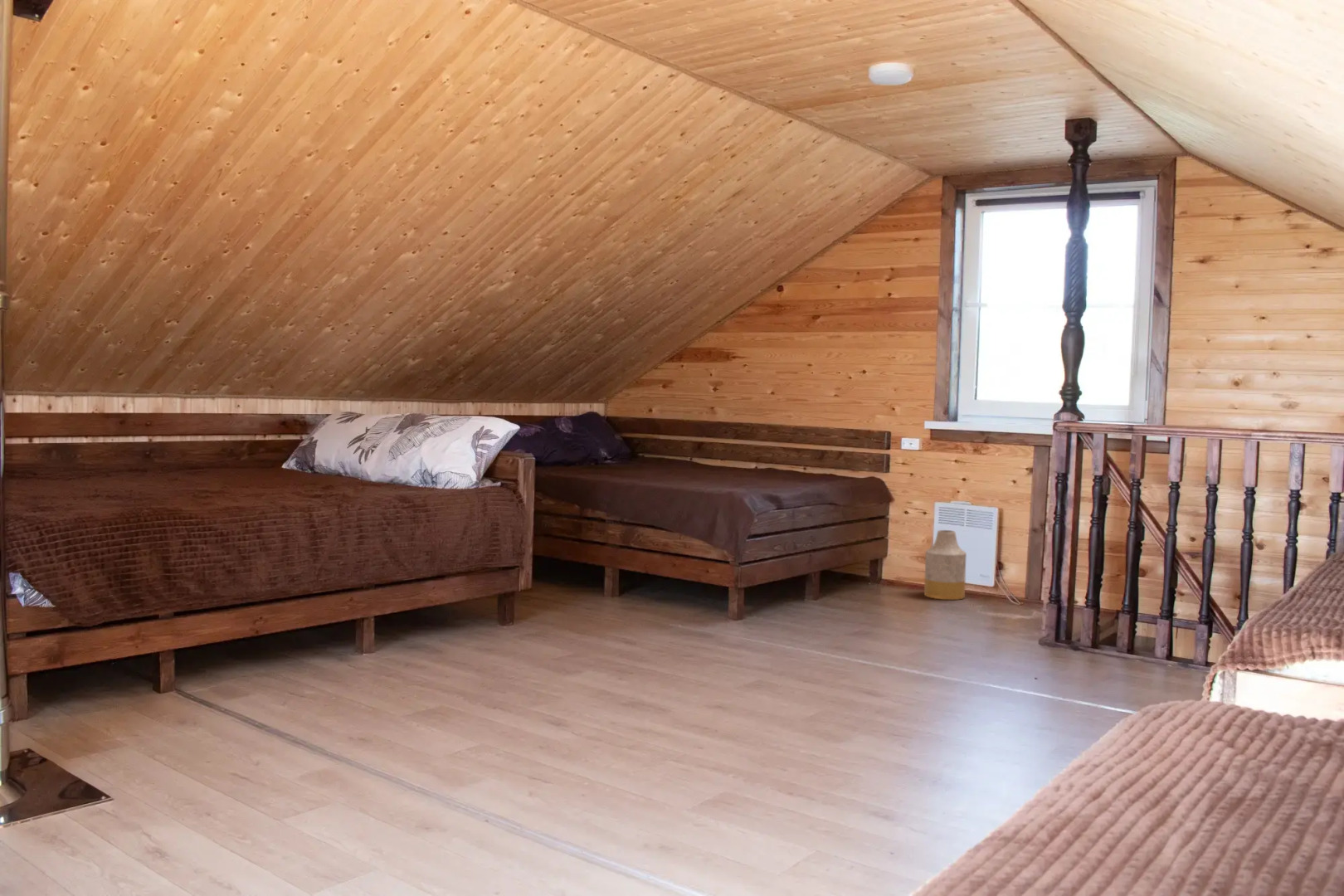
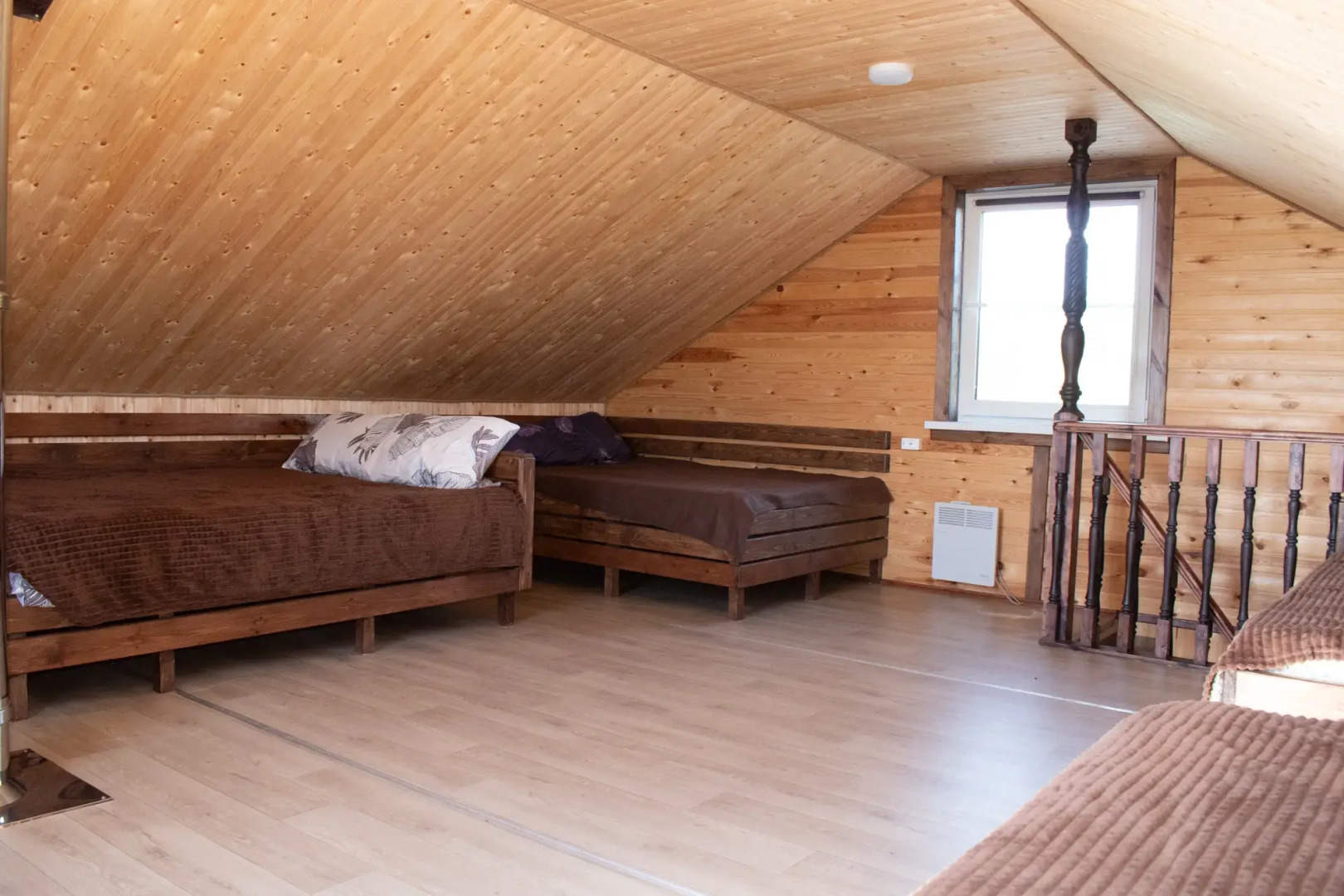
- vase (945, 563)
